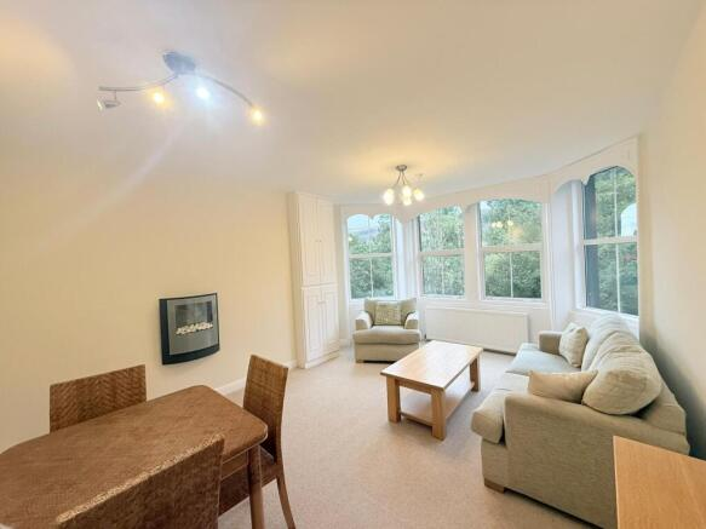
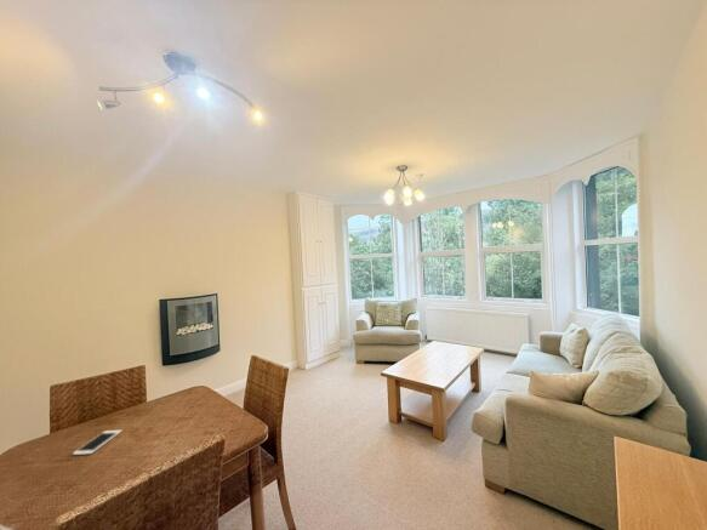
+ cell phone (98, 441)
